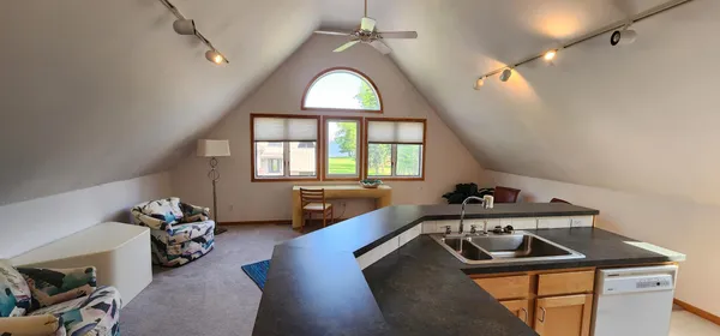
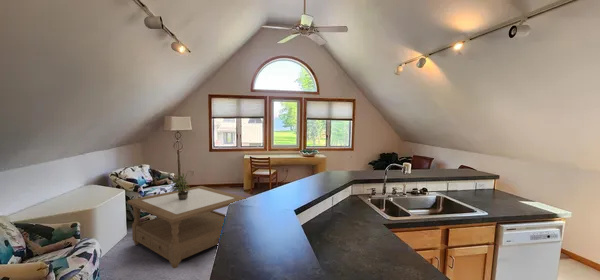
+ potted plant (180, 185)
+ coffee table (189, 220)
